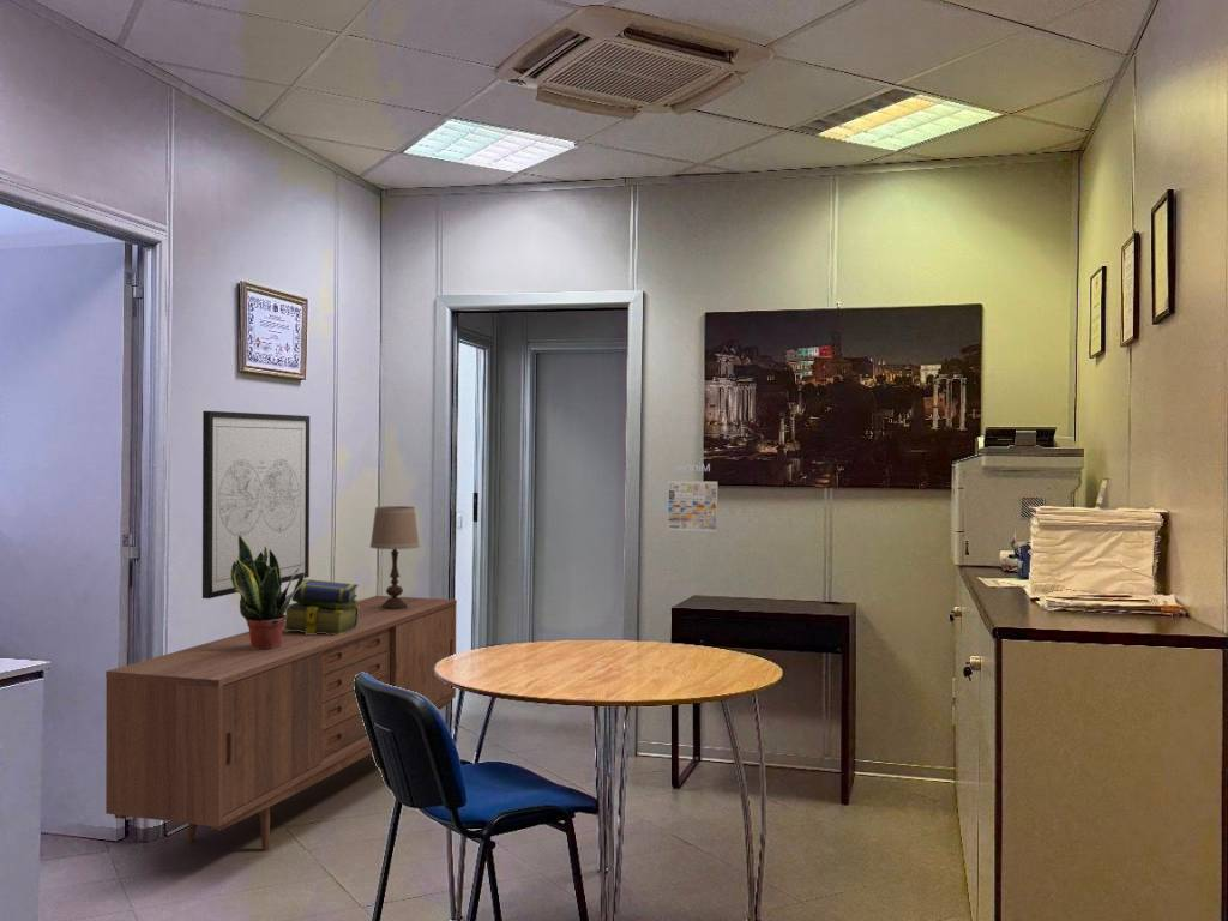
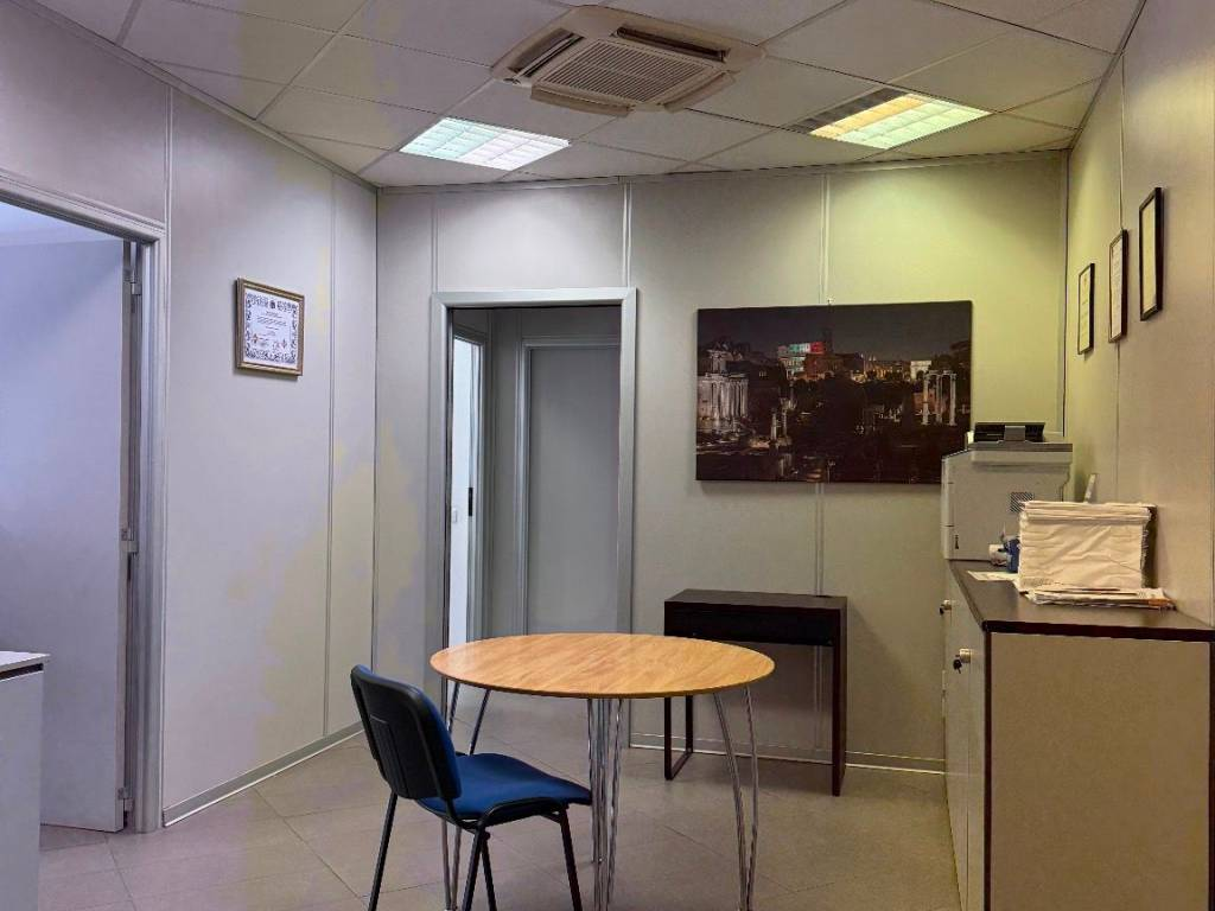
- stack of books (324, 604)
- potted plant (265, 591)
- table lamp (395, 556)
- calendar (692, 496)
- wall art (259, 500)
- sideboard (314, 714)
